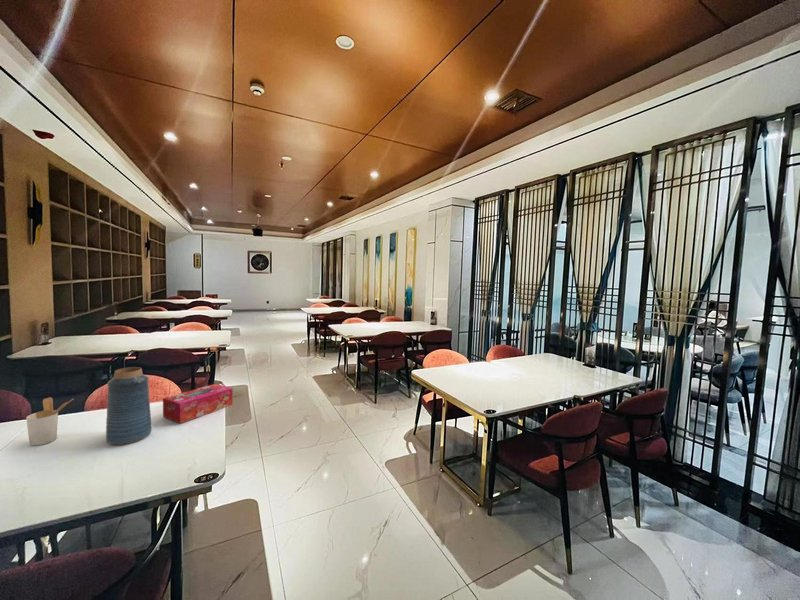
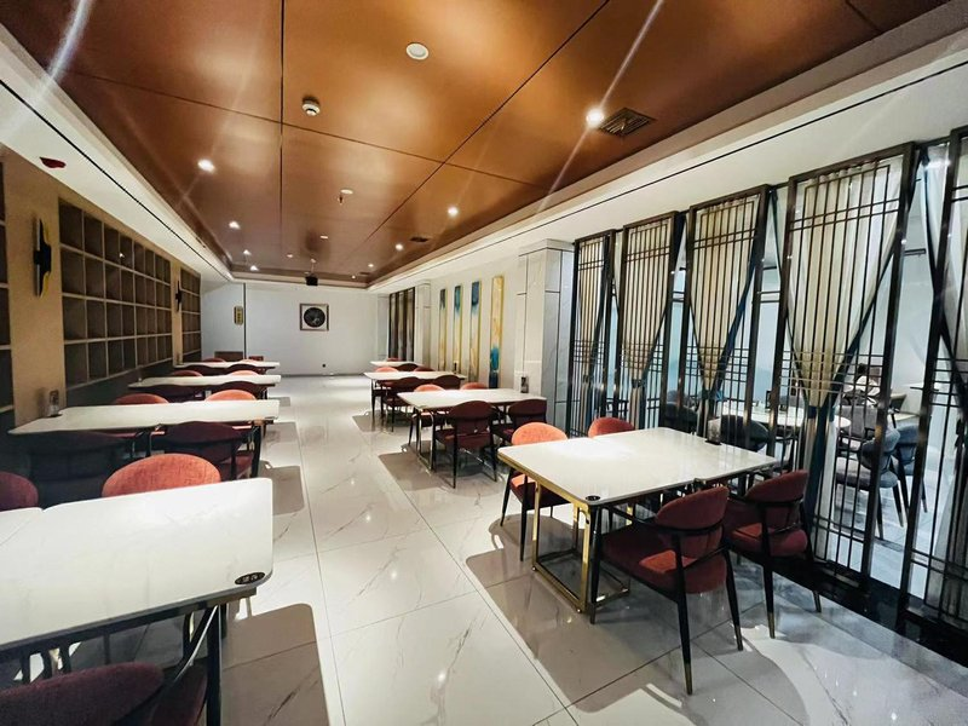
- vase (128, 403)
- utensil holder (50, 420)
- tissue box (199, 401)
